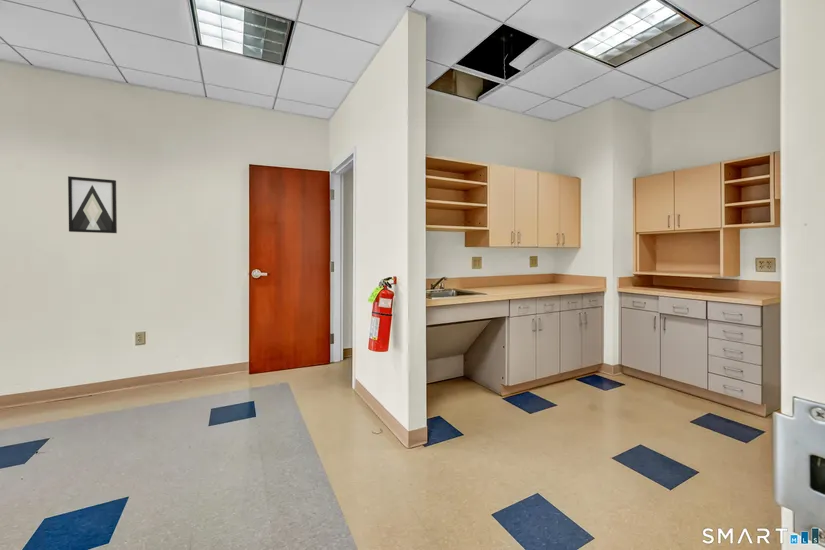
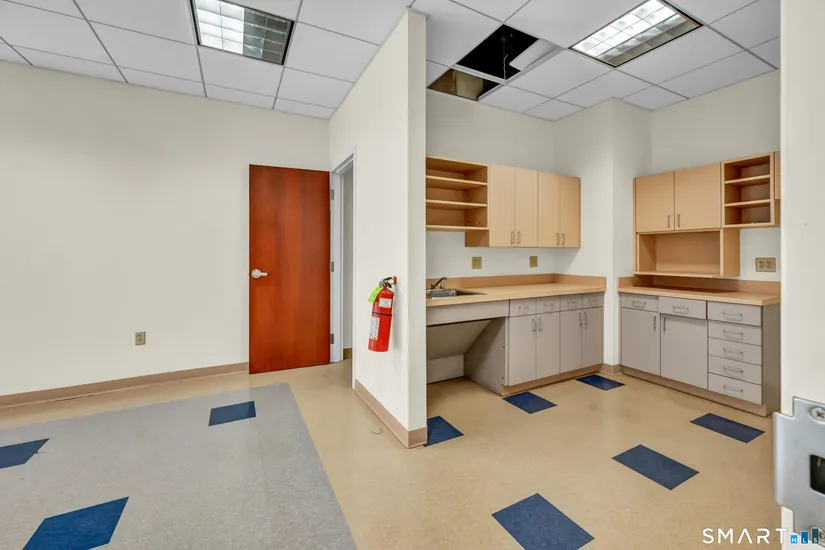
- wall art (93, 205)
